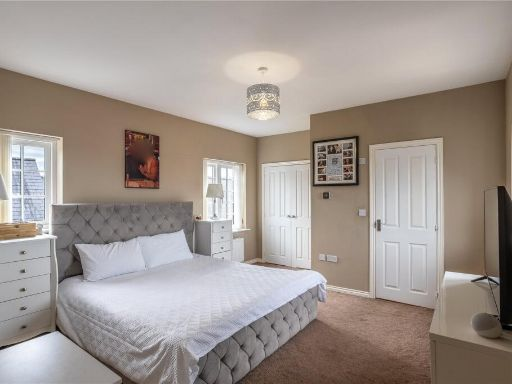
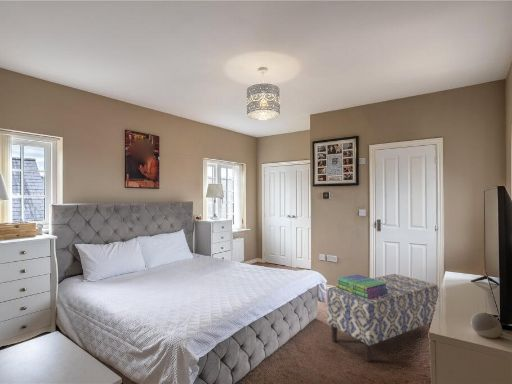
+ bench (384, 311)
+ stack of books (361, 285)
